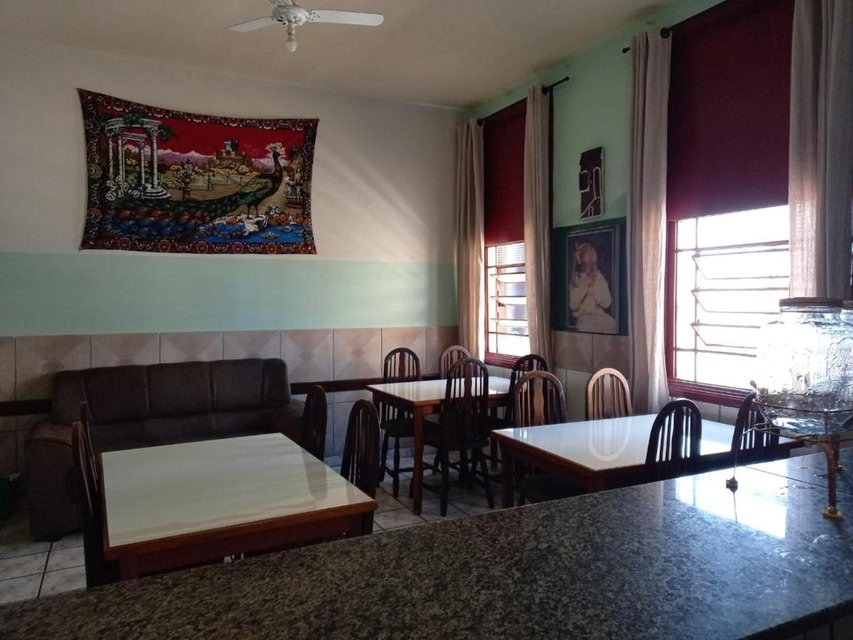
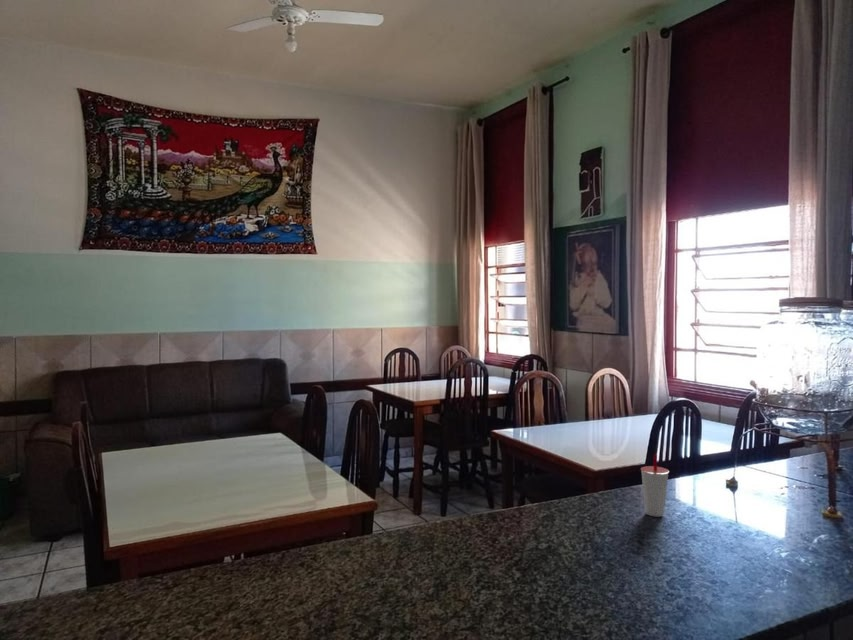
+ cup (654, 484)
